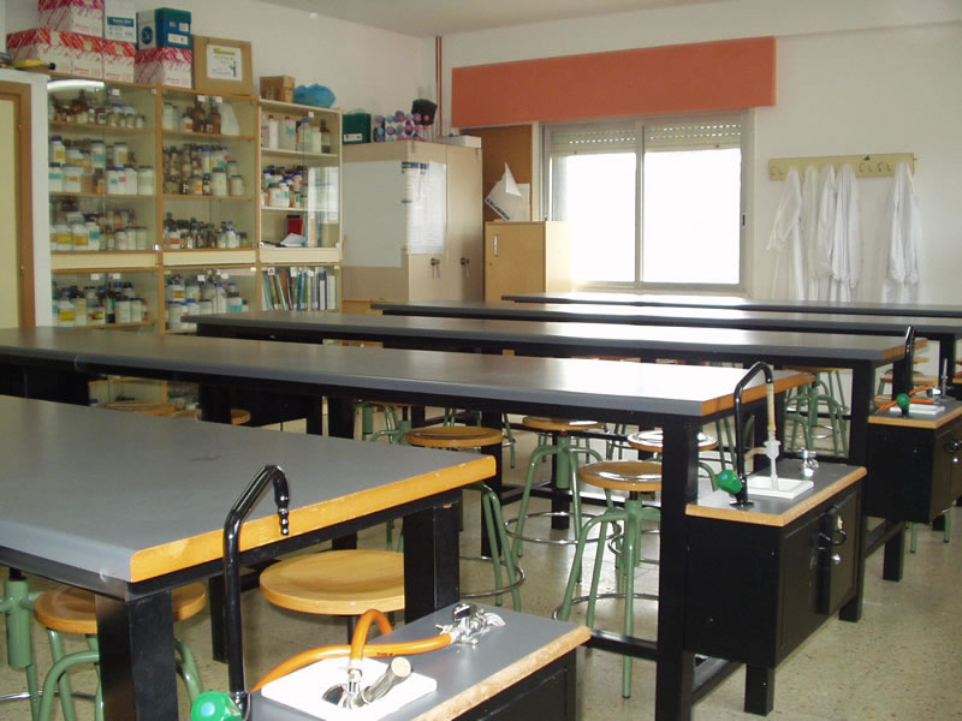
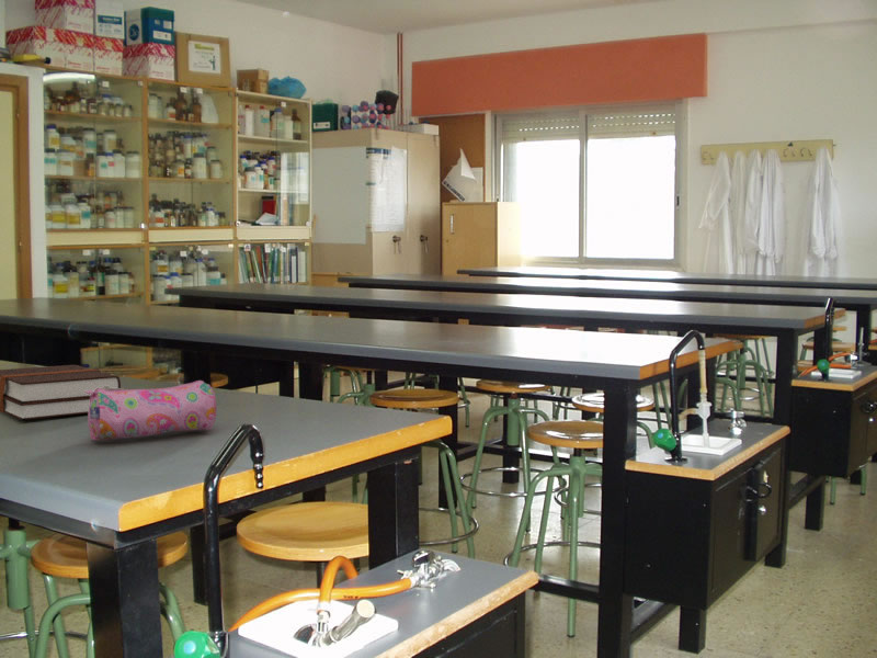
+ pencil case (151, 409)
+ hardback book (53, 389)
